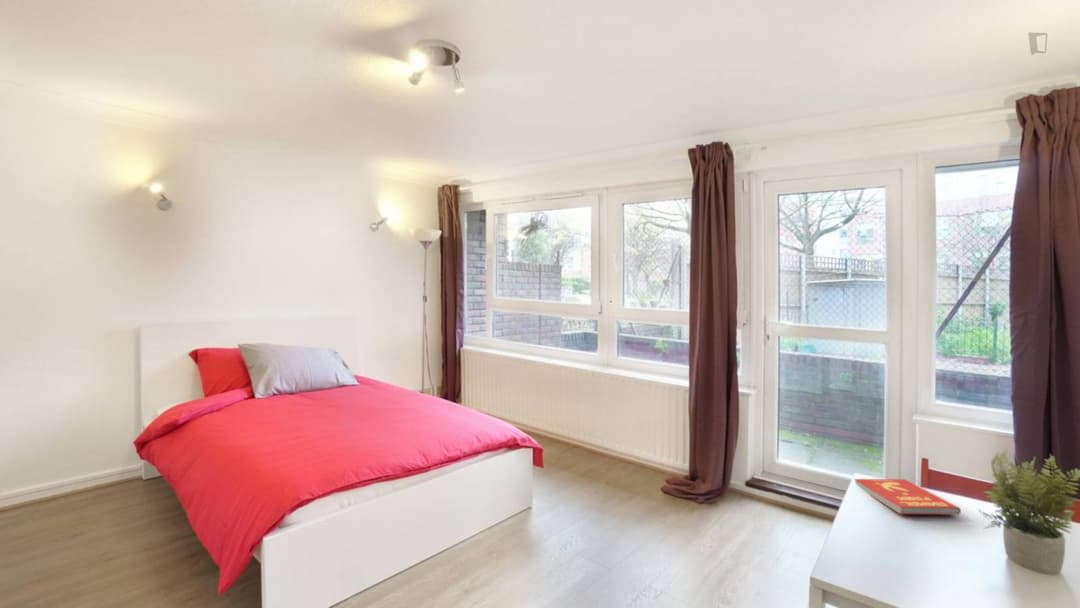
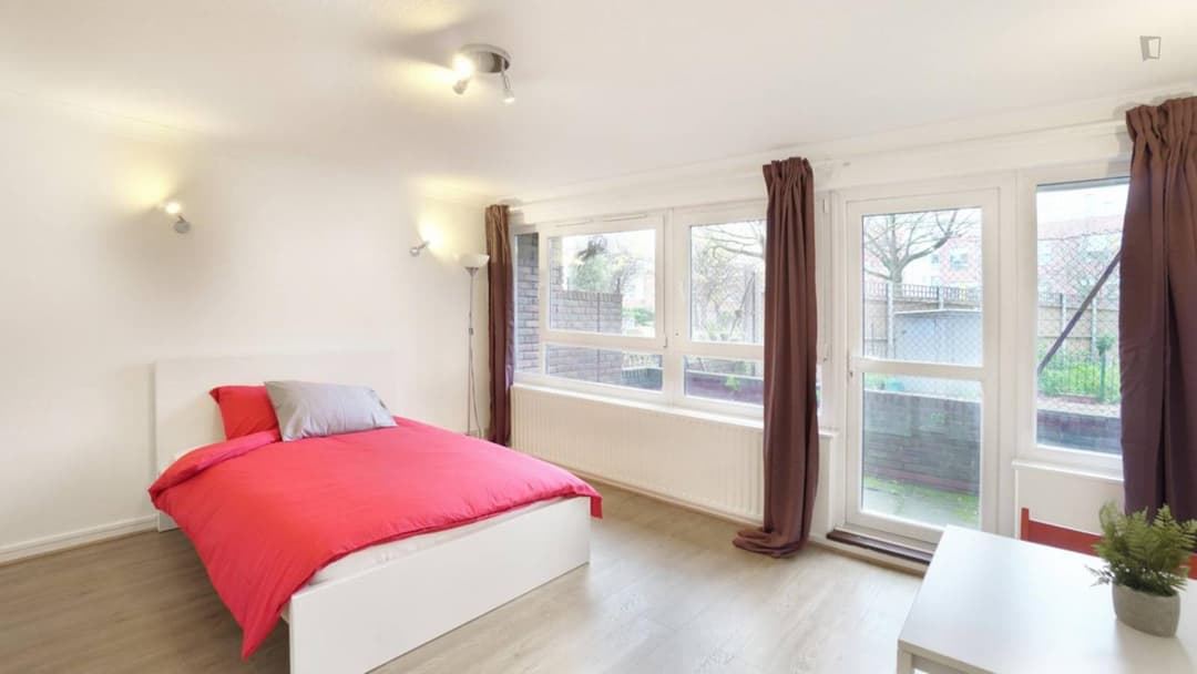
- book (903, 495)
